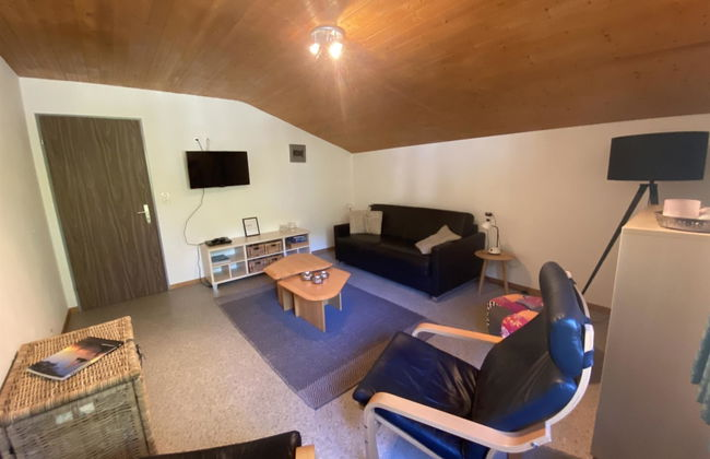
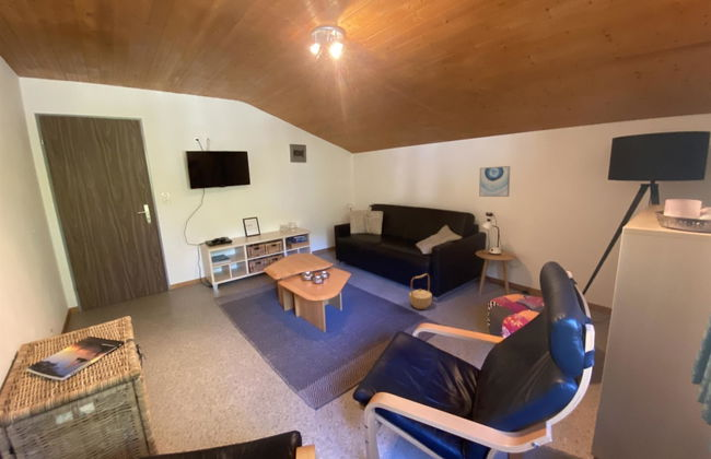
+ wall art (493, 181)
+ basket (420, 291)
